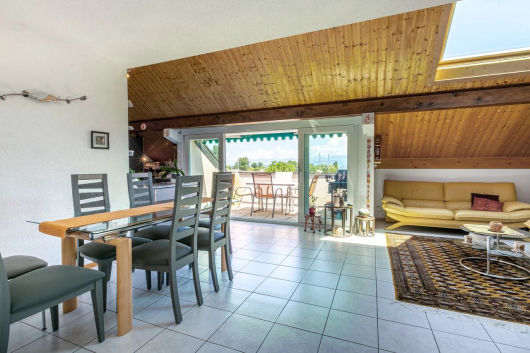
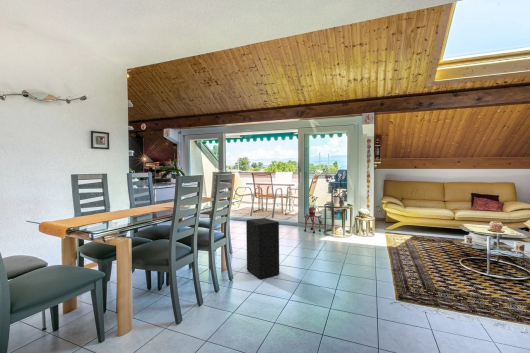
+ speaker (262, 246)
